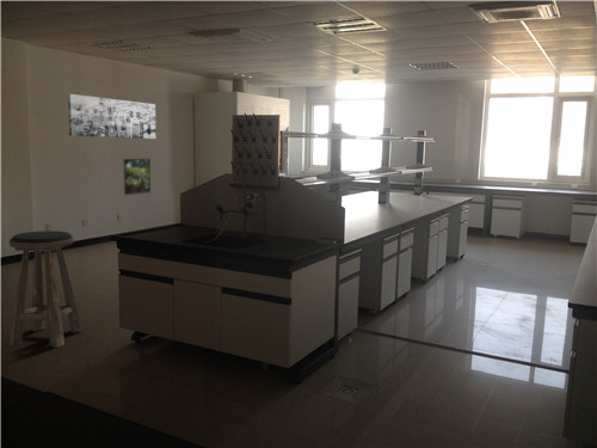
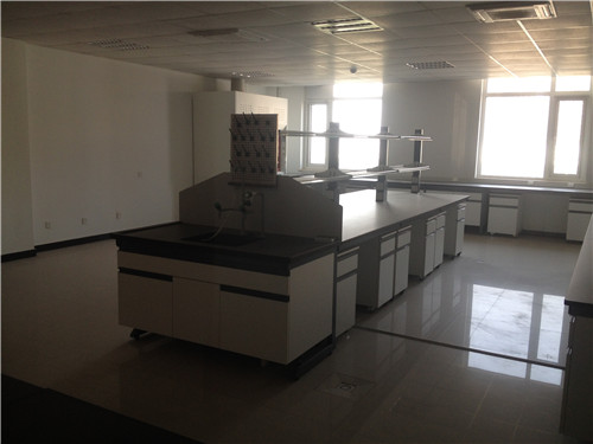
- stool (42, 286)
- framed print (137, 176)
- wall art (116, 118)
